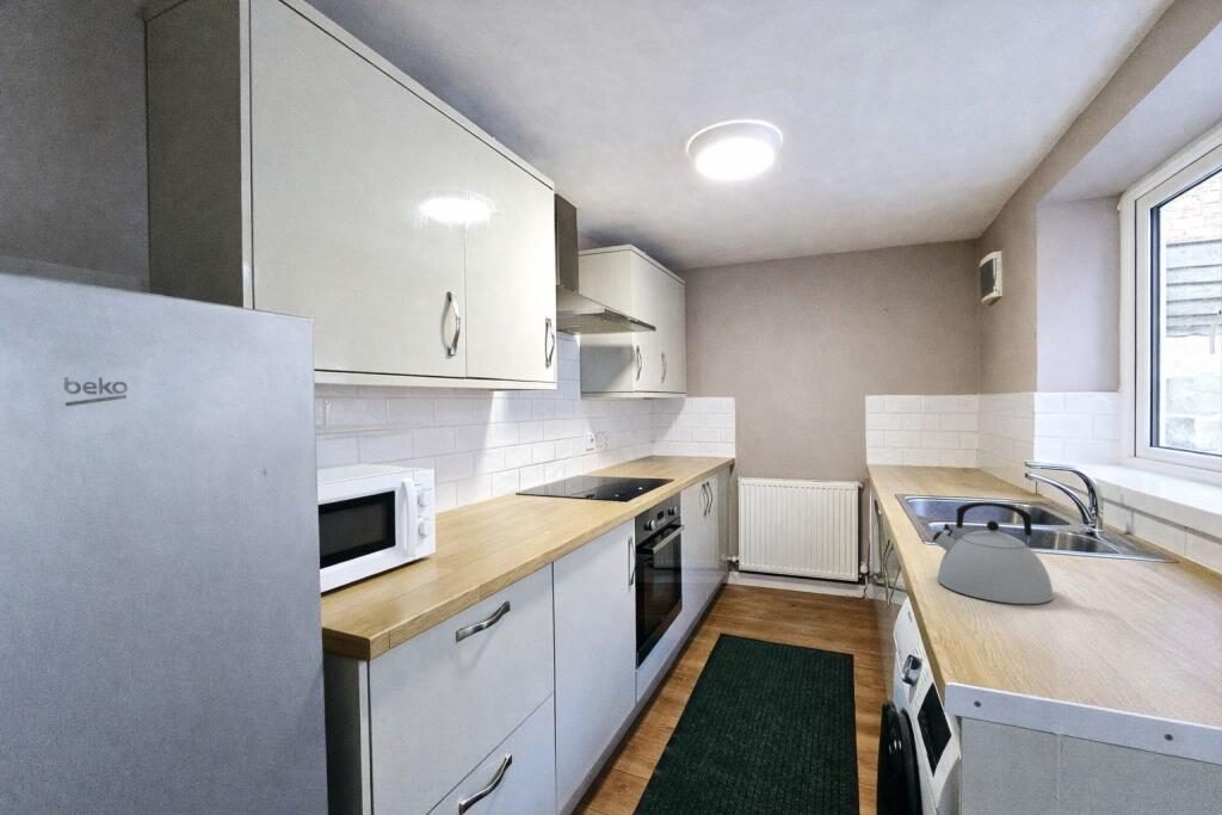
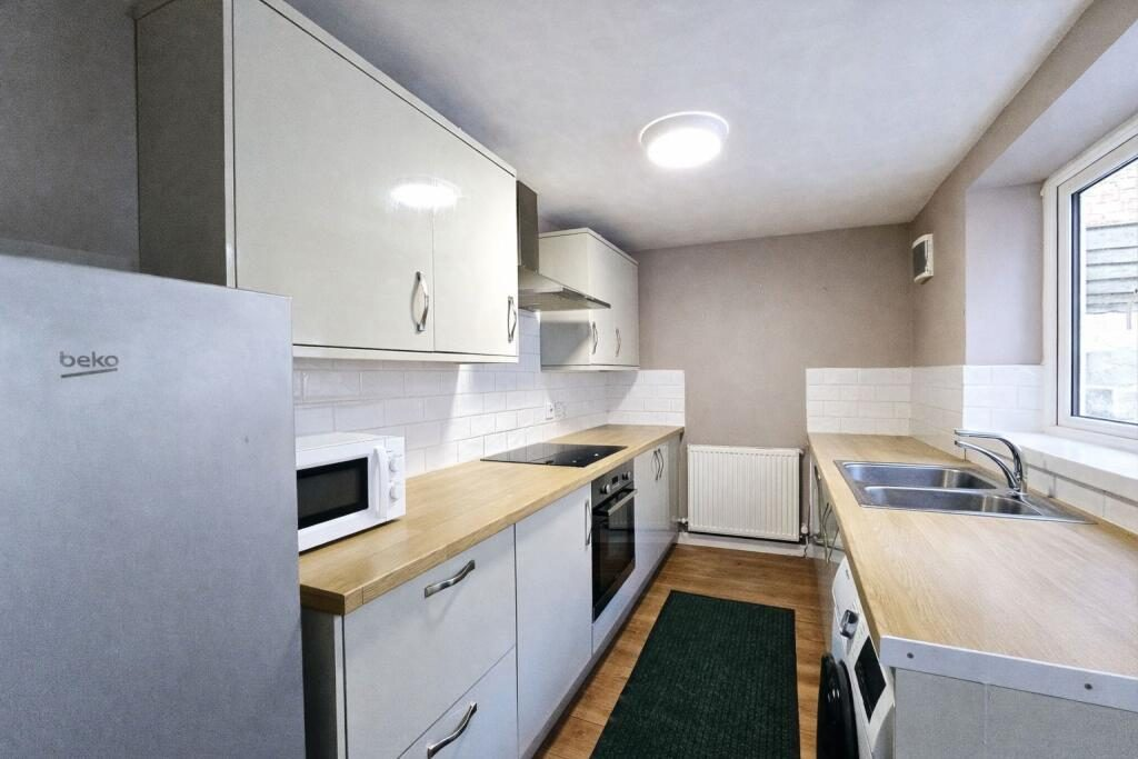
- kettle (989, 544)
